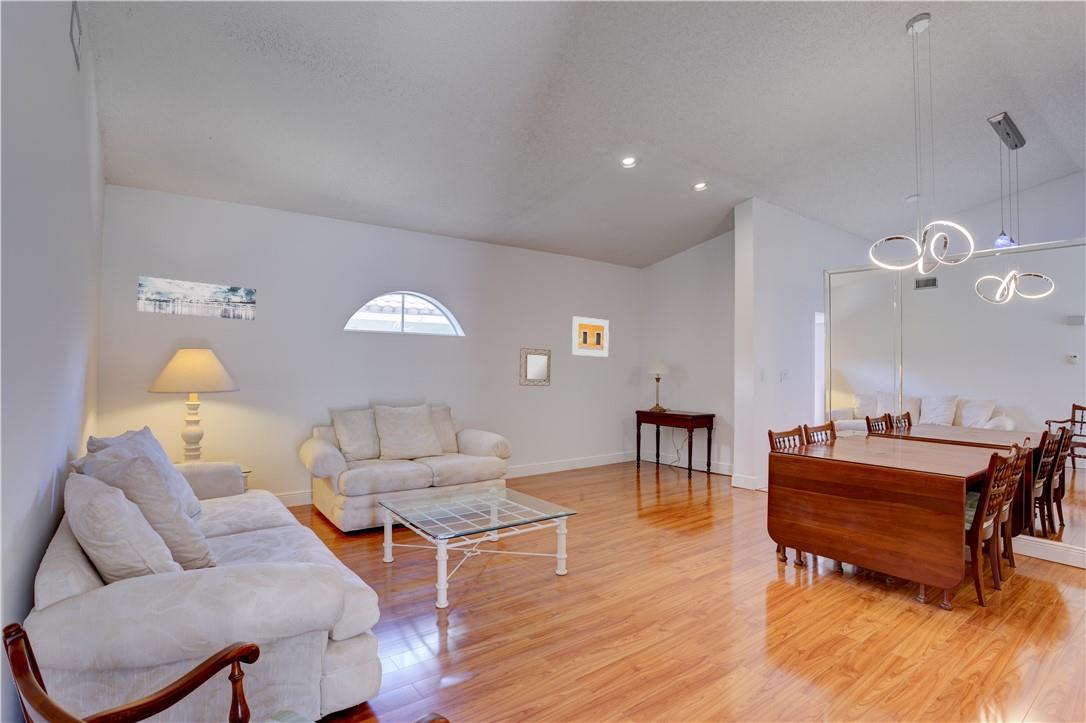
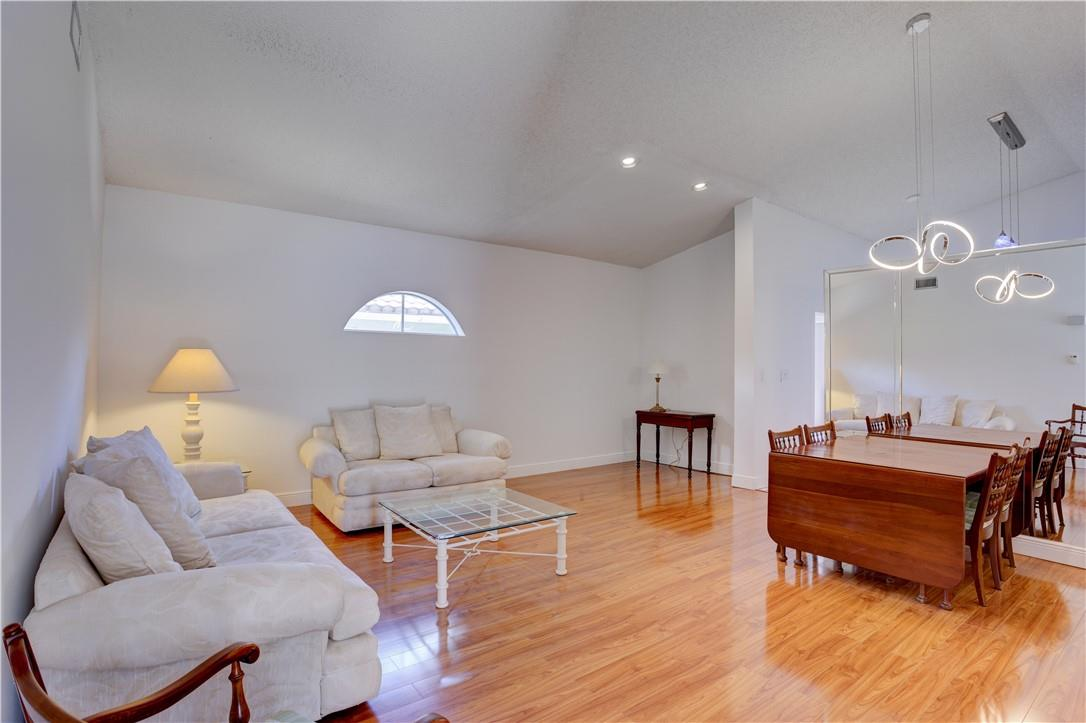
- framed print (590, 337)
- wall art (199, 299)
- home mirror (536, 367)
